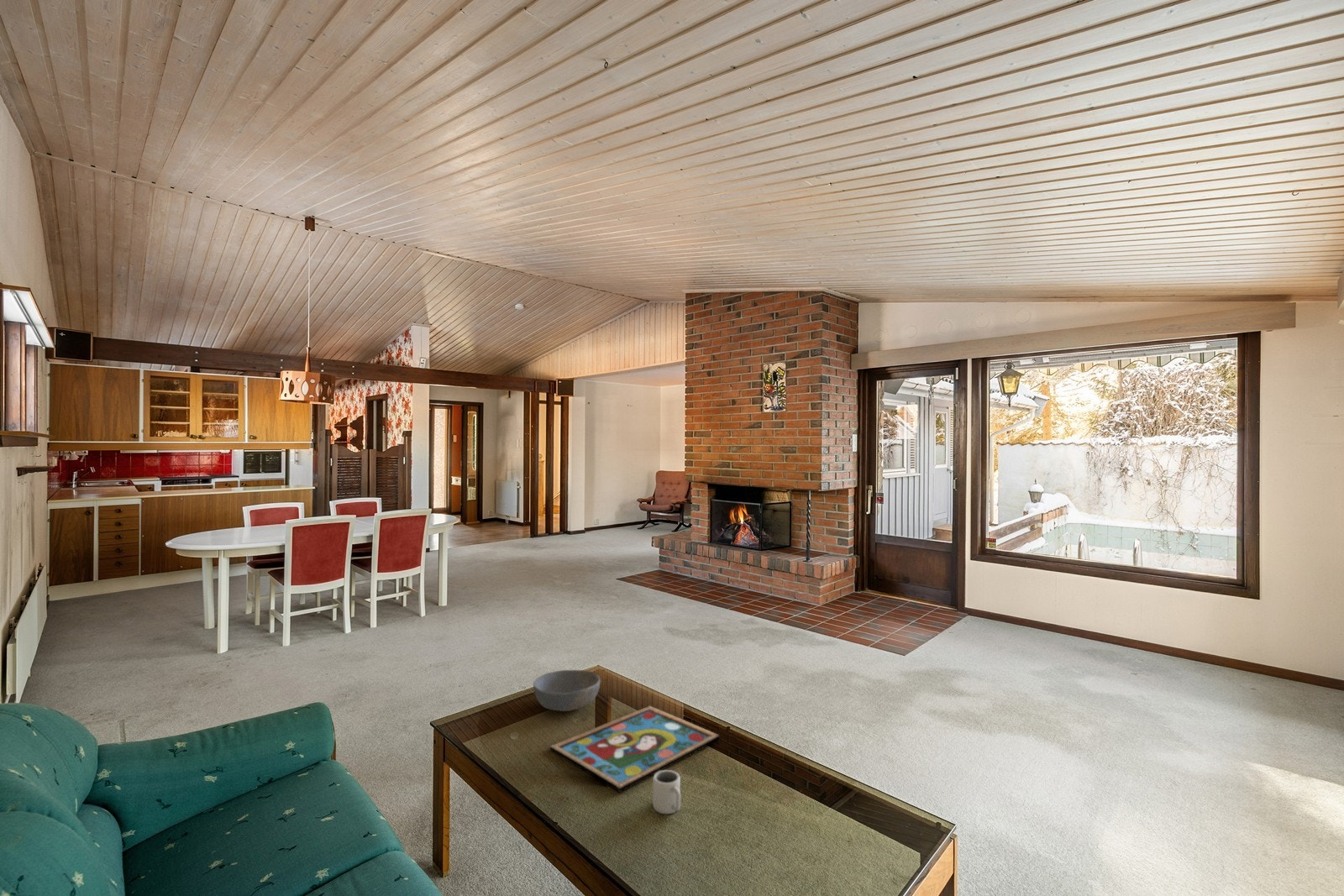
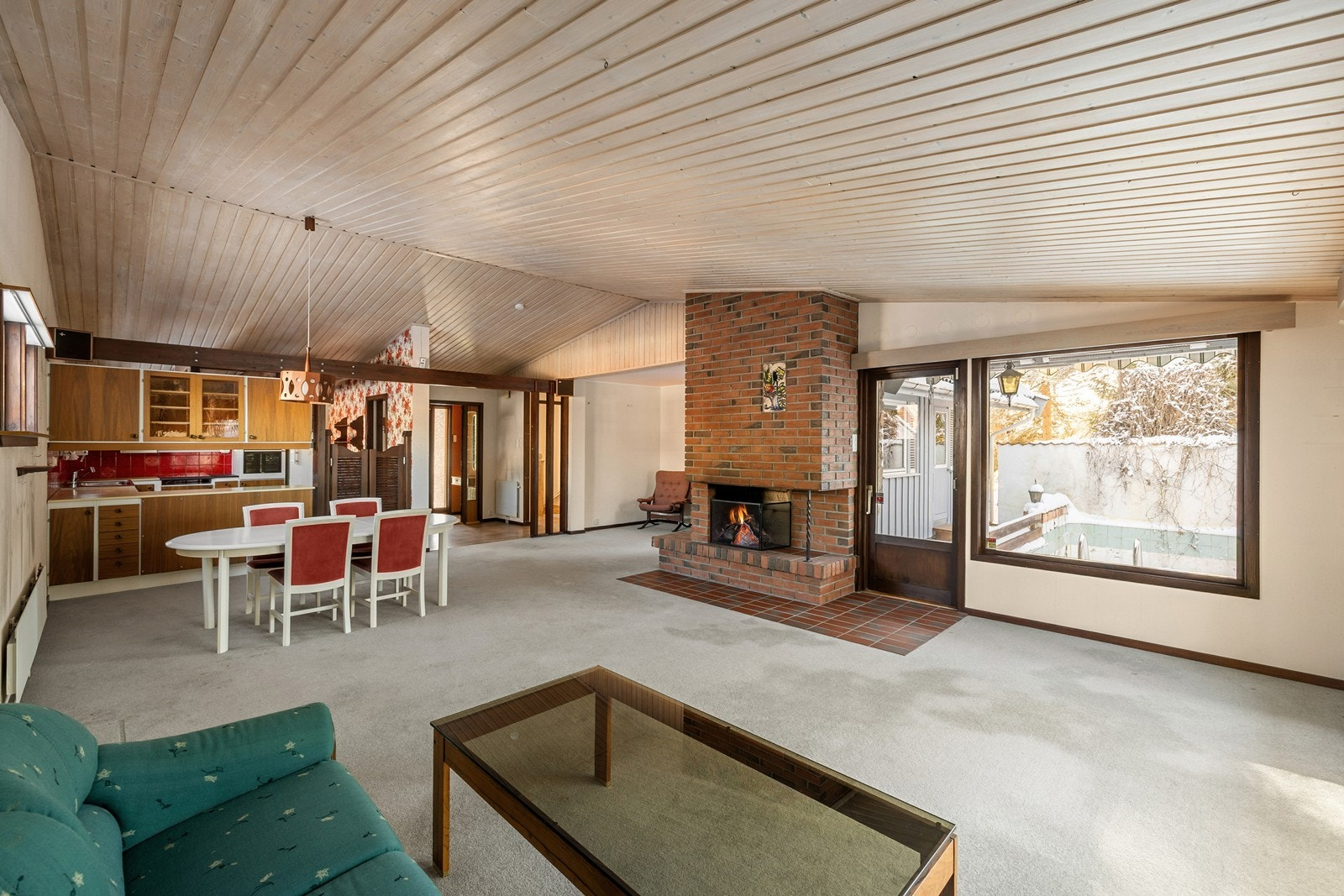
- bowl (566, 693)
- cup (669, 794)
- framed painting (636, 742)
